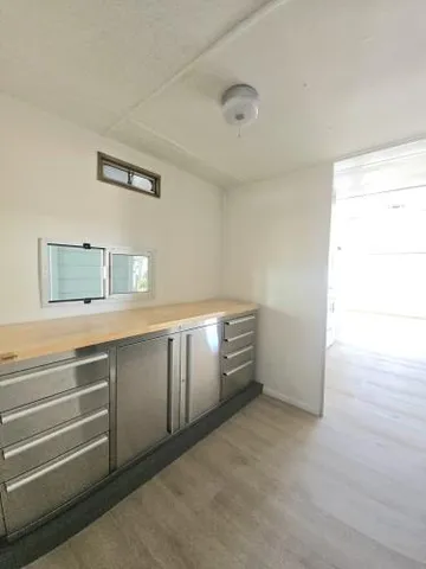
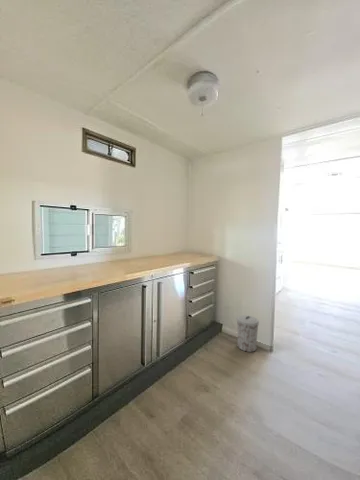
+ trash can (247, 332)
